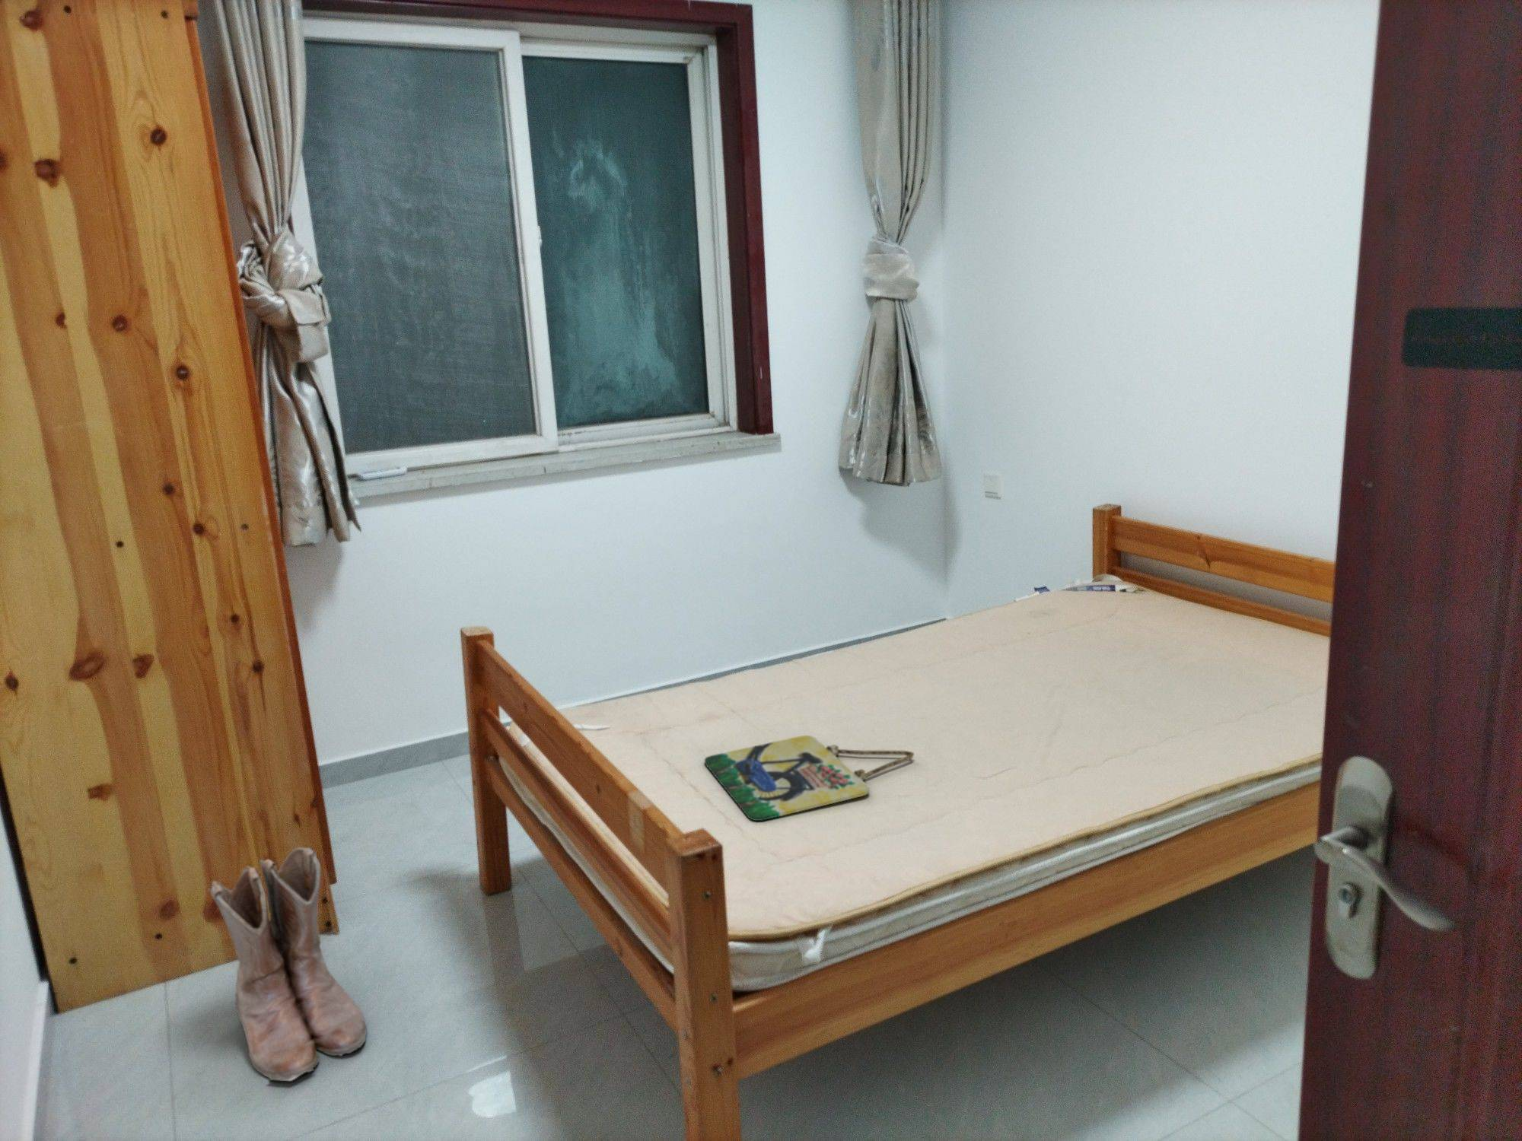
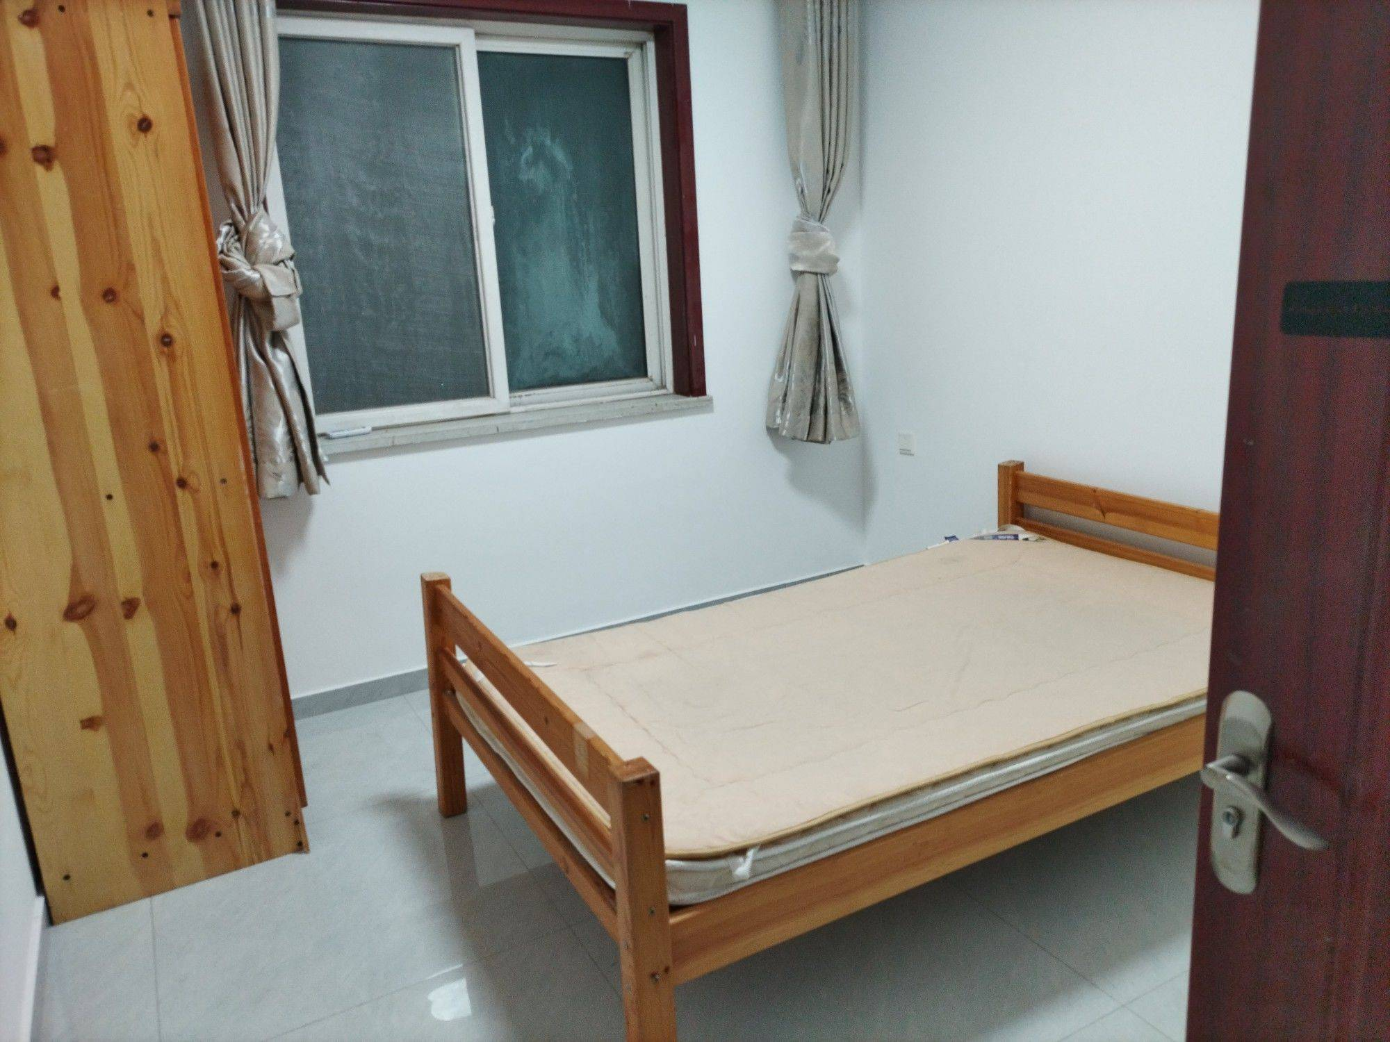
- home sign (819, 766)
- boots (289, 953)
